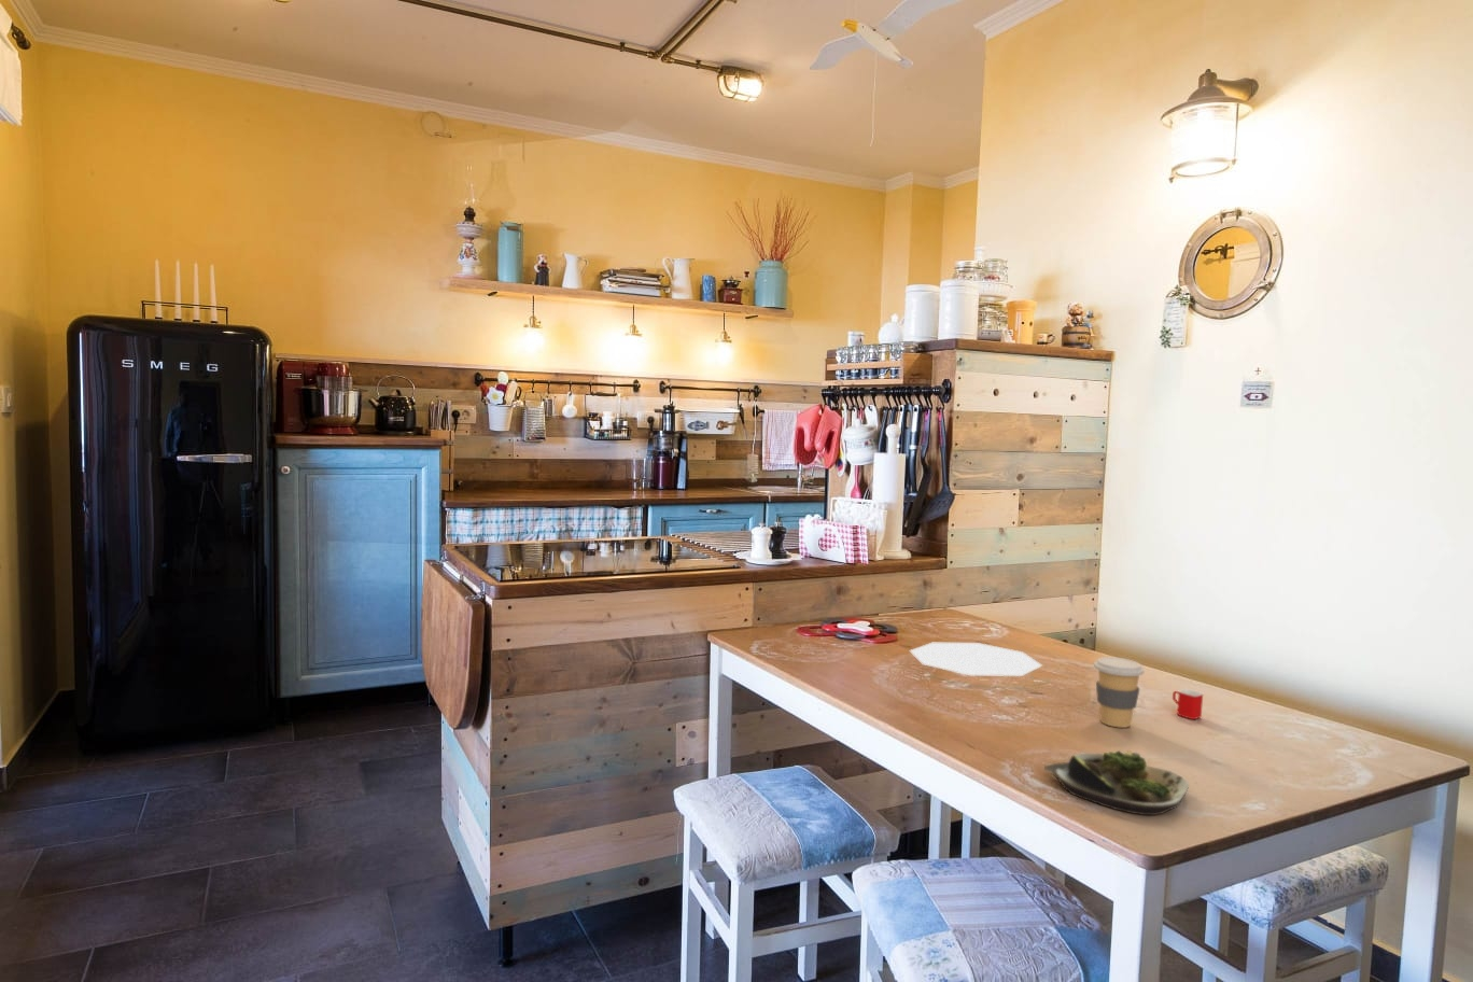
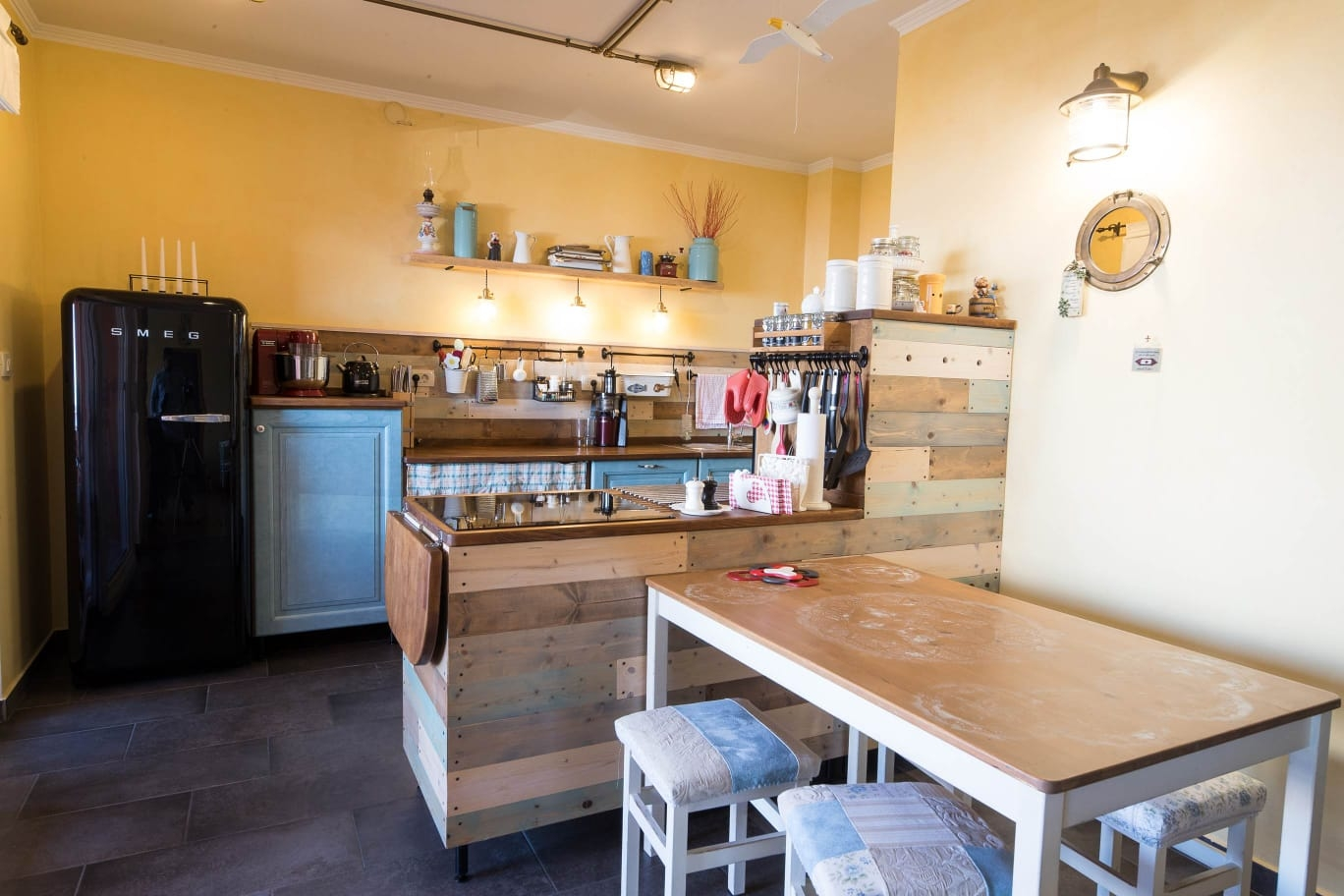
- mug (1201, 704)
- coffee cup (1117, 693)
- salad plate (1118, 773)
- plate (974, 654)
